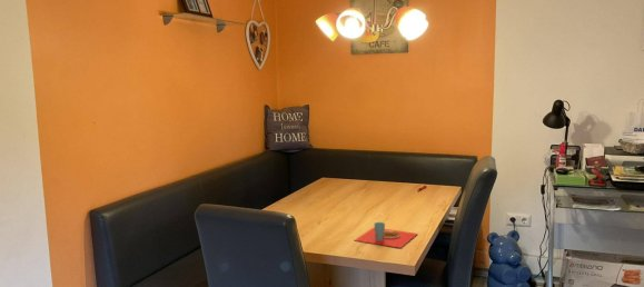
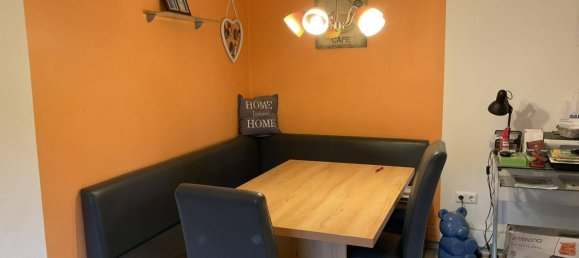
- placemat (386, 229)
